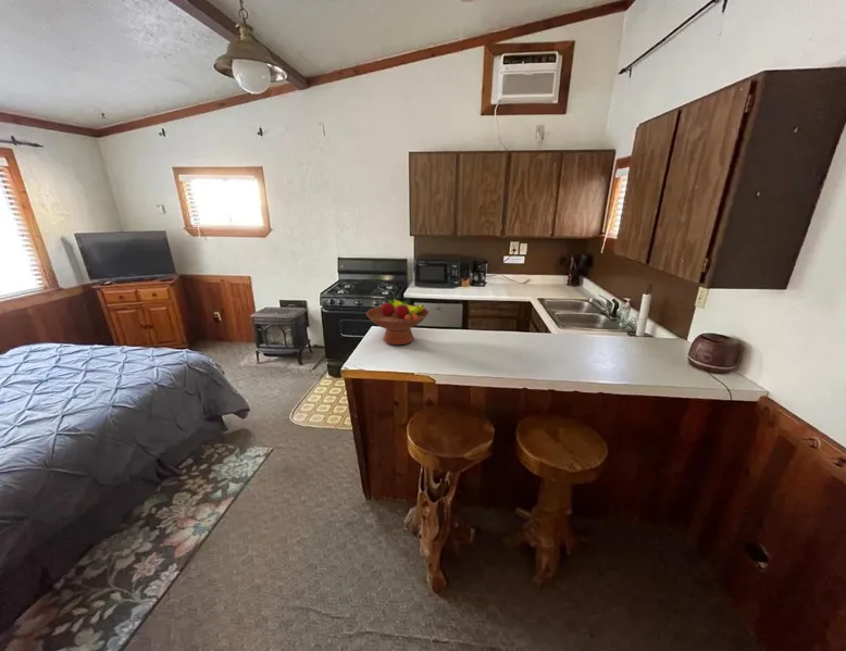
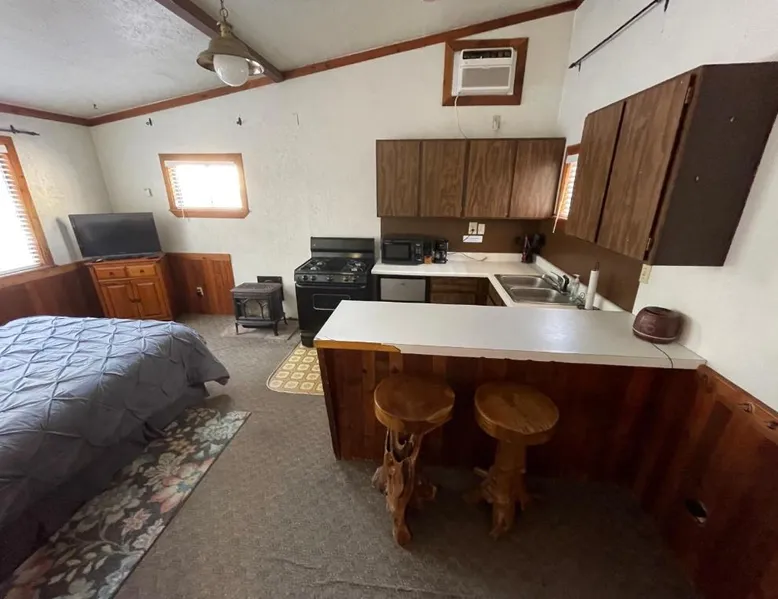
- fruit bowl (397, 321)
